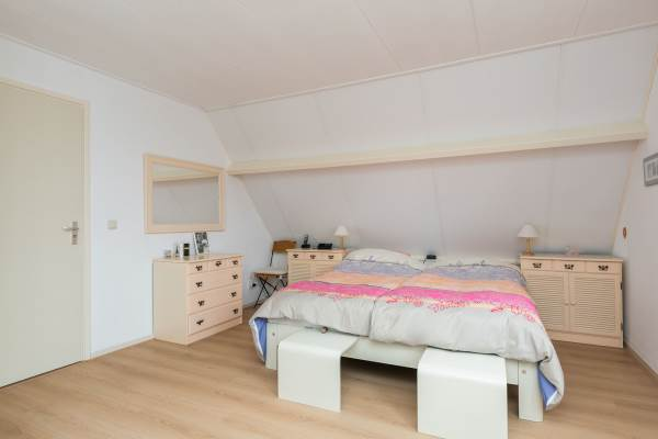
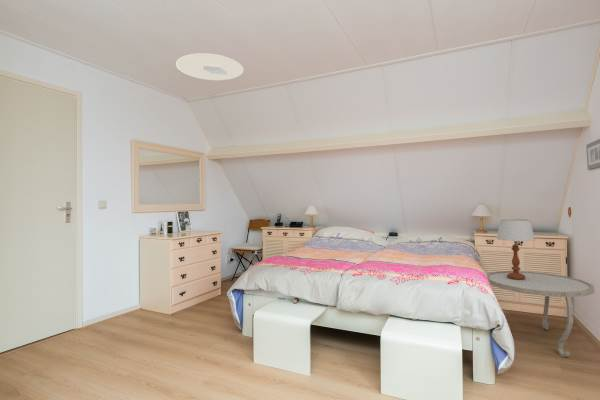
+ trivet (543, 312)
+ ceiling light (210, 65)
+ table lamp (515, 247)
